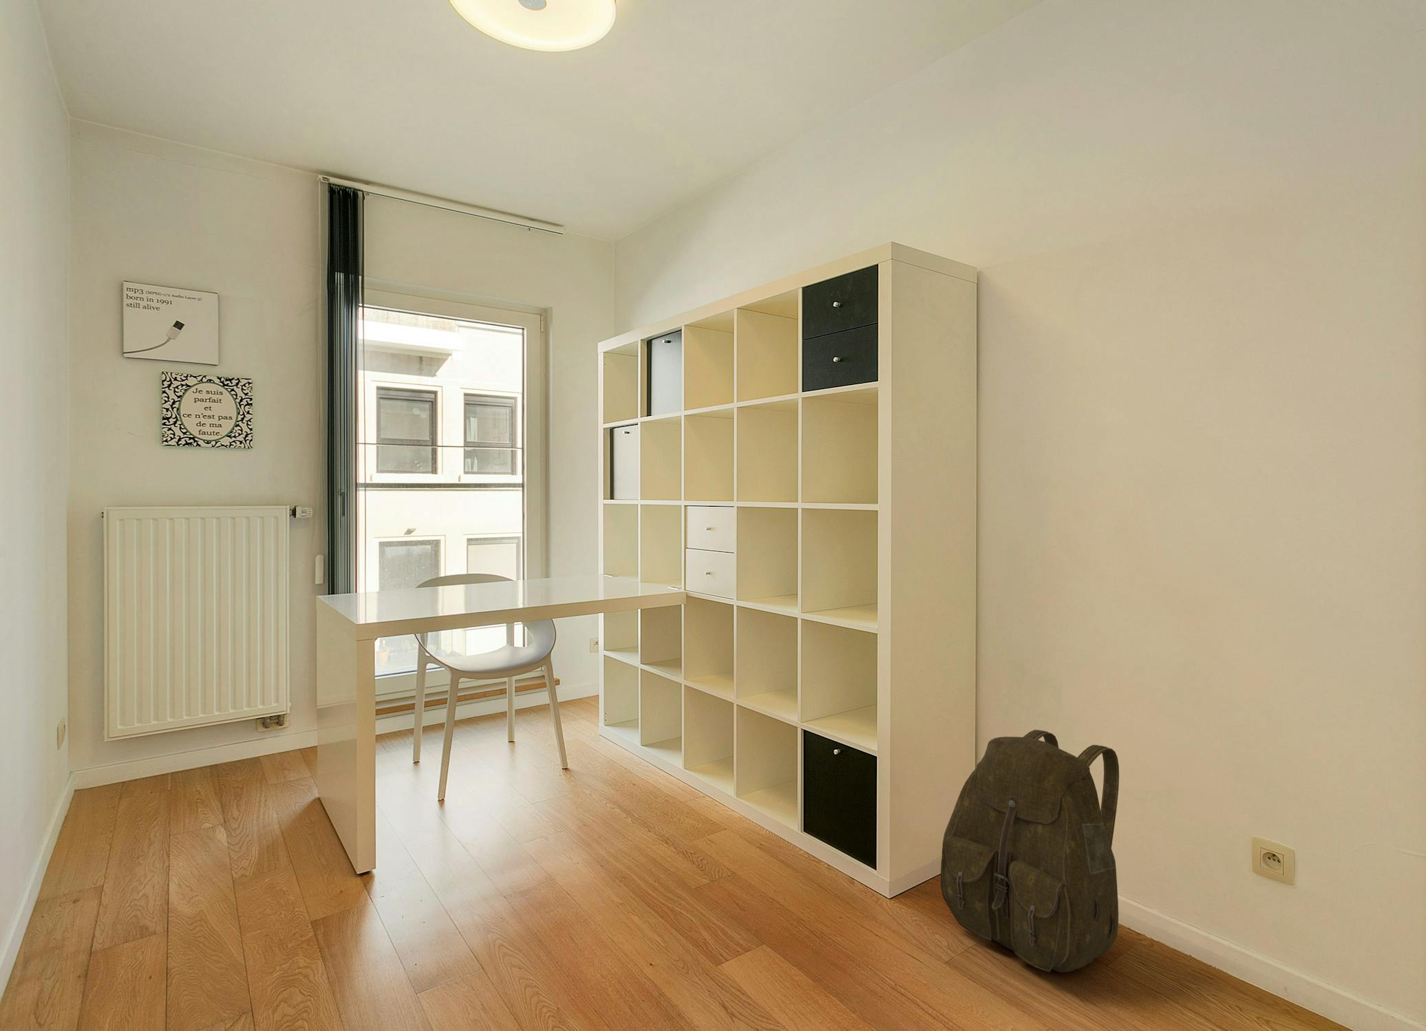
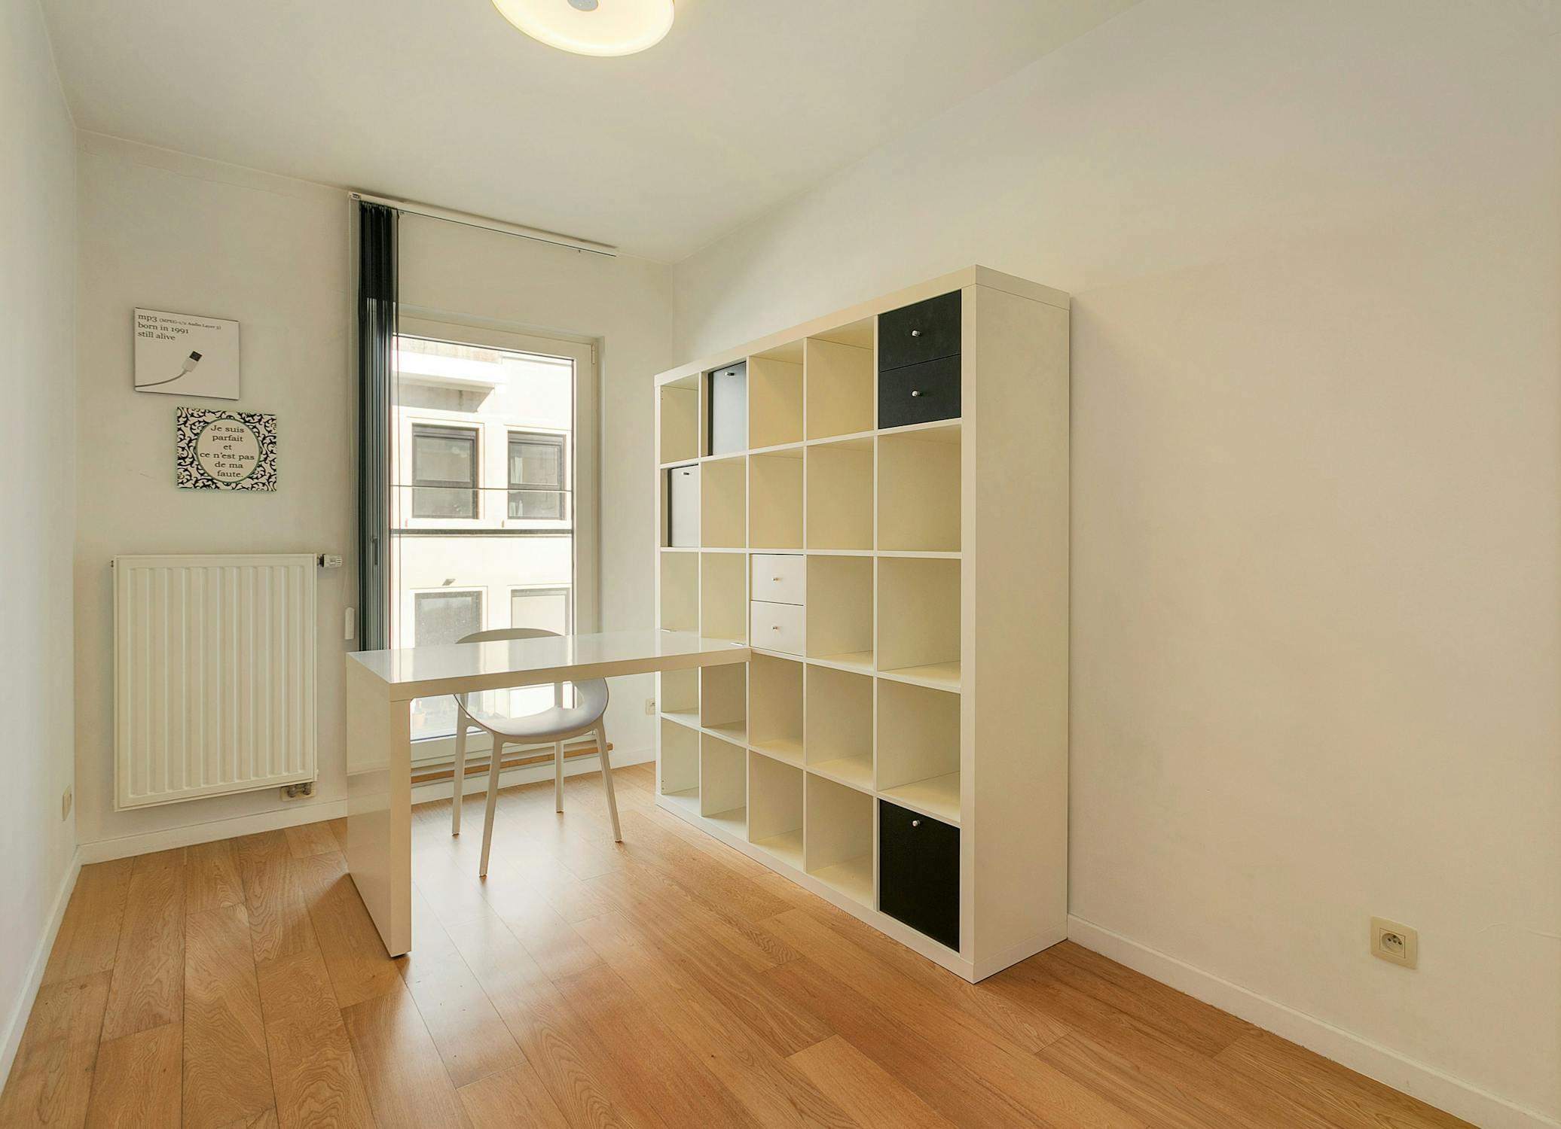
- backpack (1040, 837)
